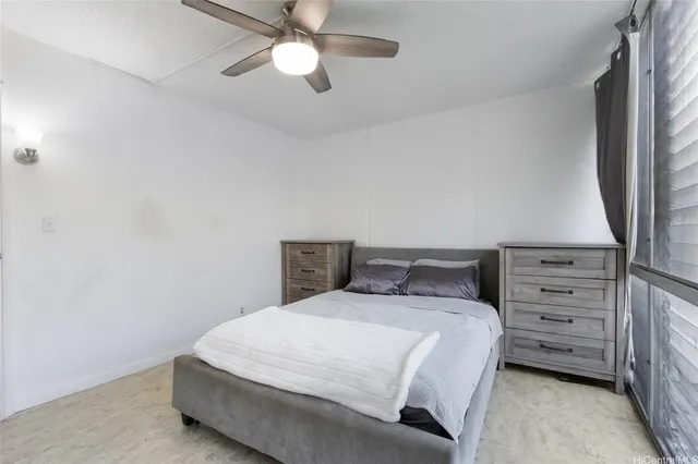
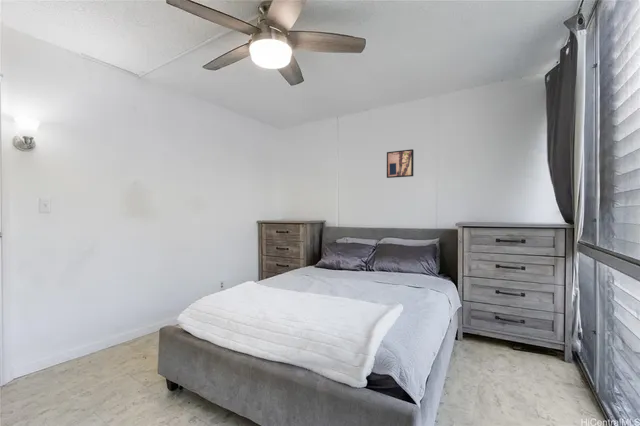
+ wall art (399, 164)
